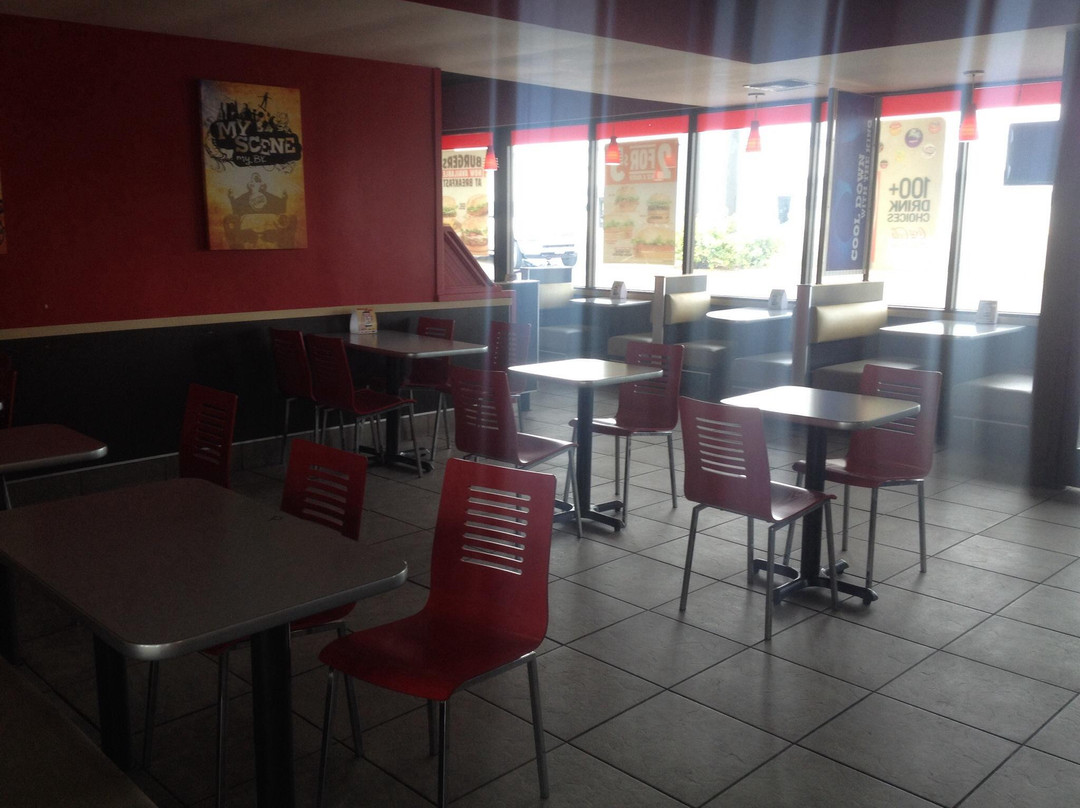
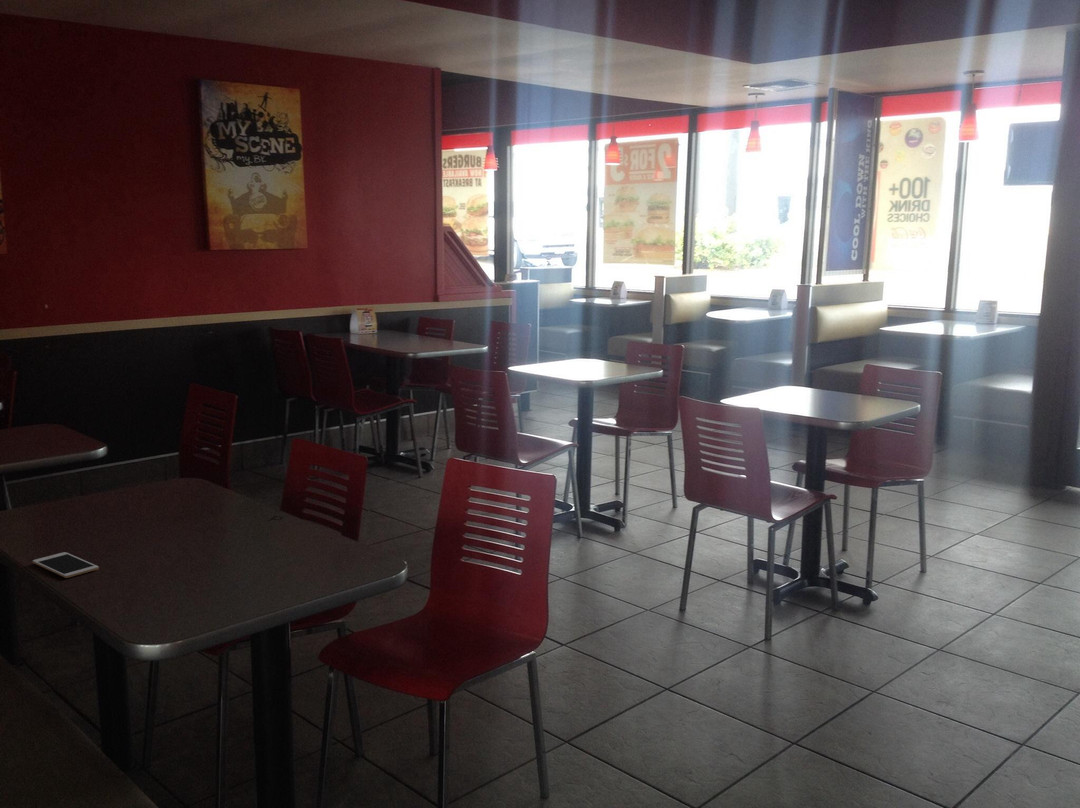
+ cell phone (65, 564)
